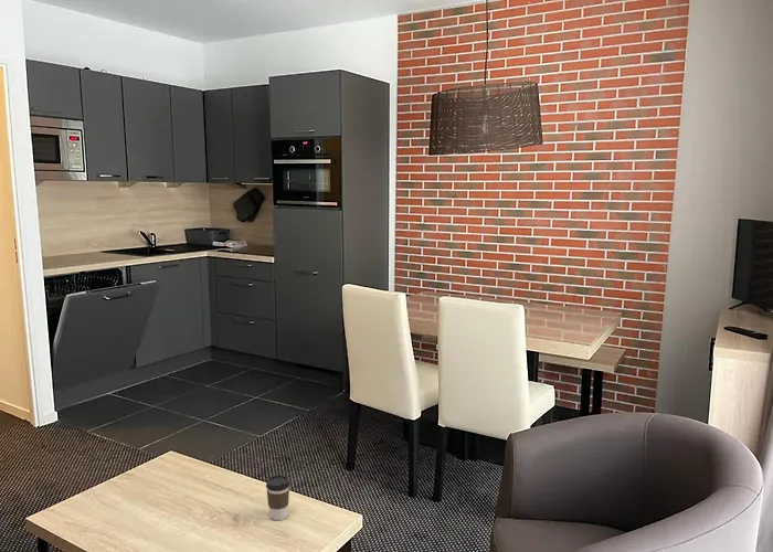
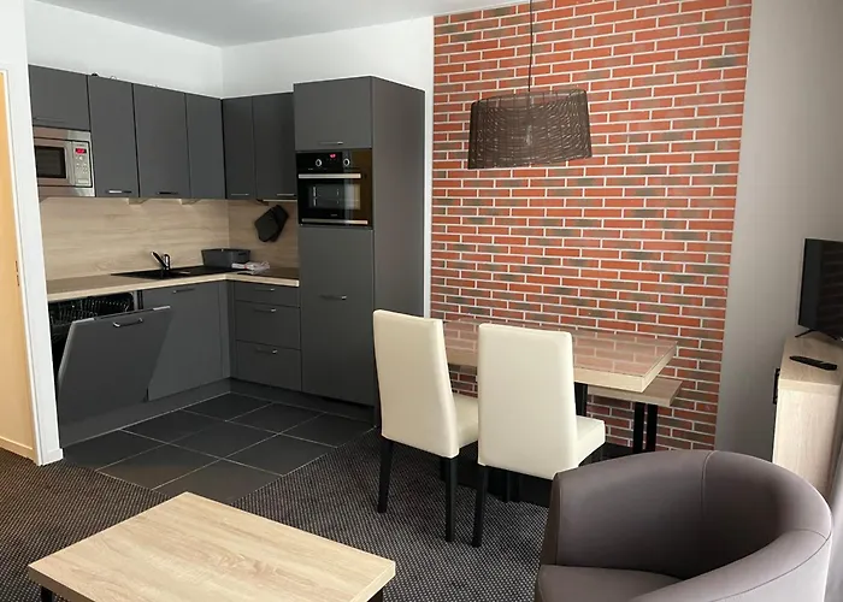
- coffee cup (278, 497)
